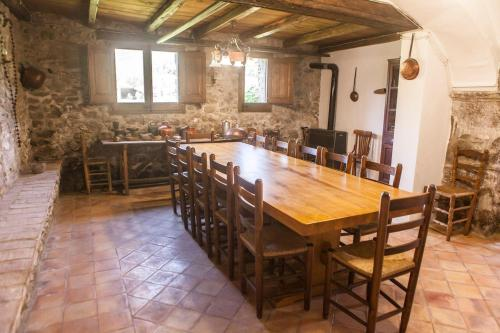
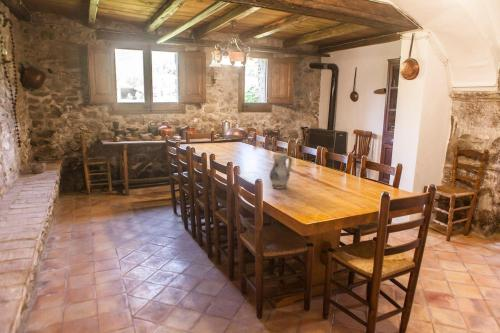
+ ceramic pitcher (281, 170)
